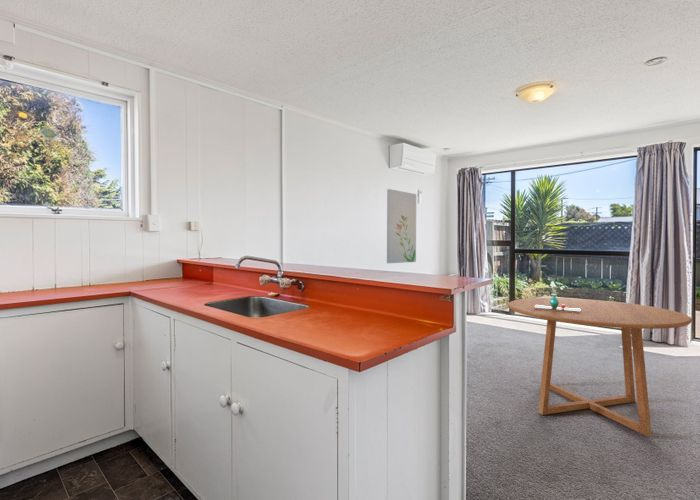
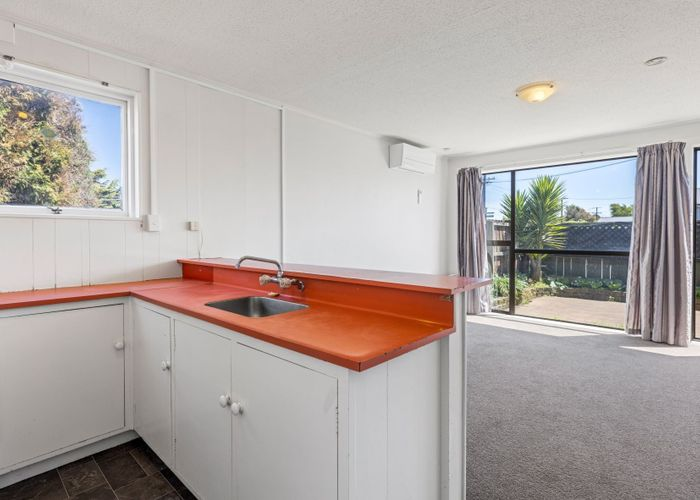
- dining table (592, 325)
- vase (557, 301)
- wall art (402, 227)
